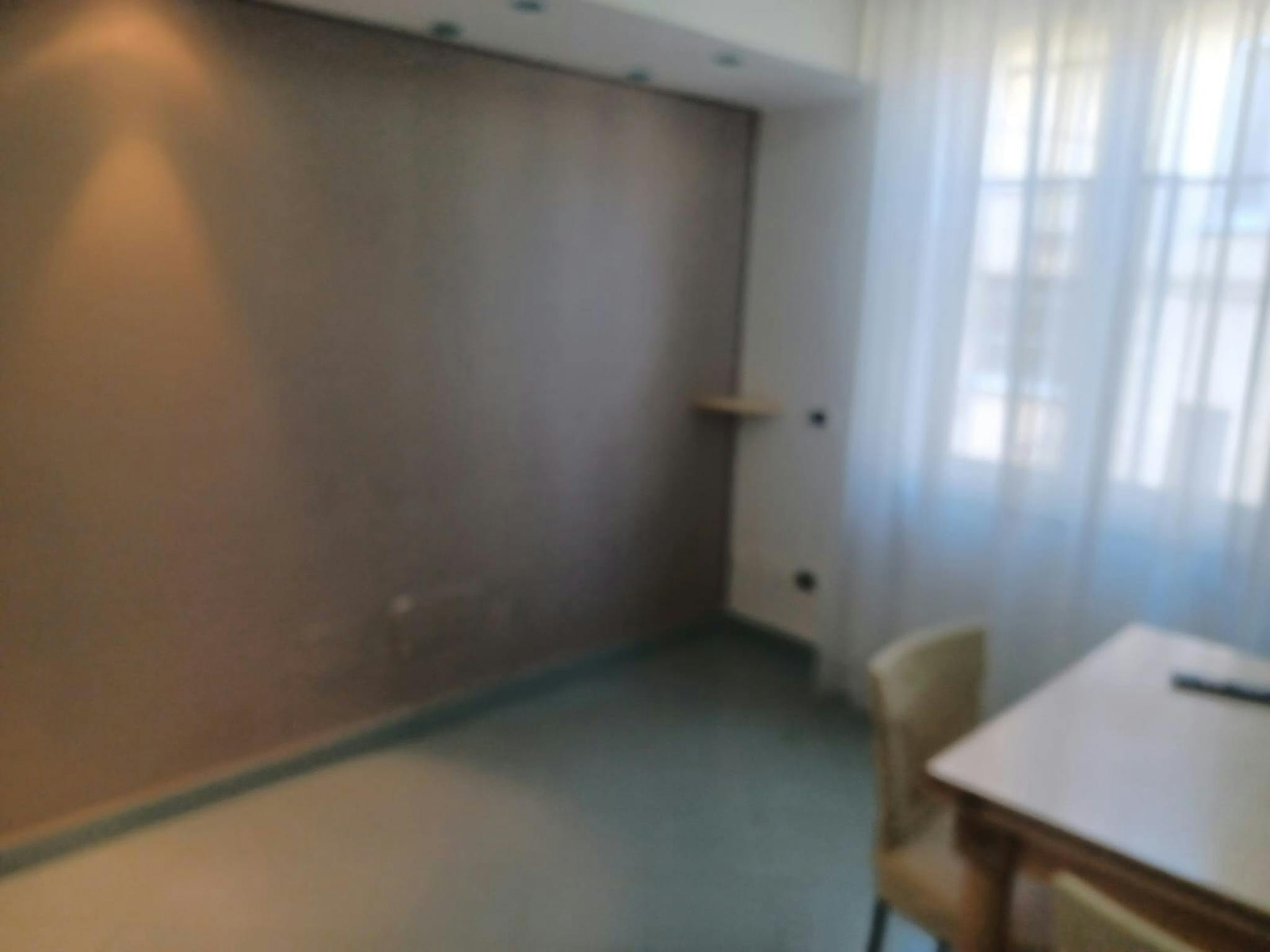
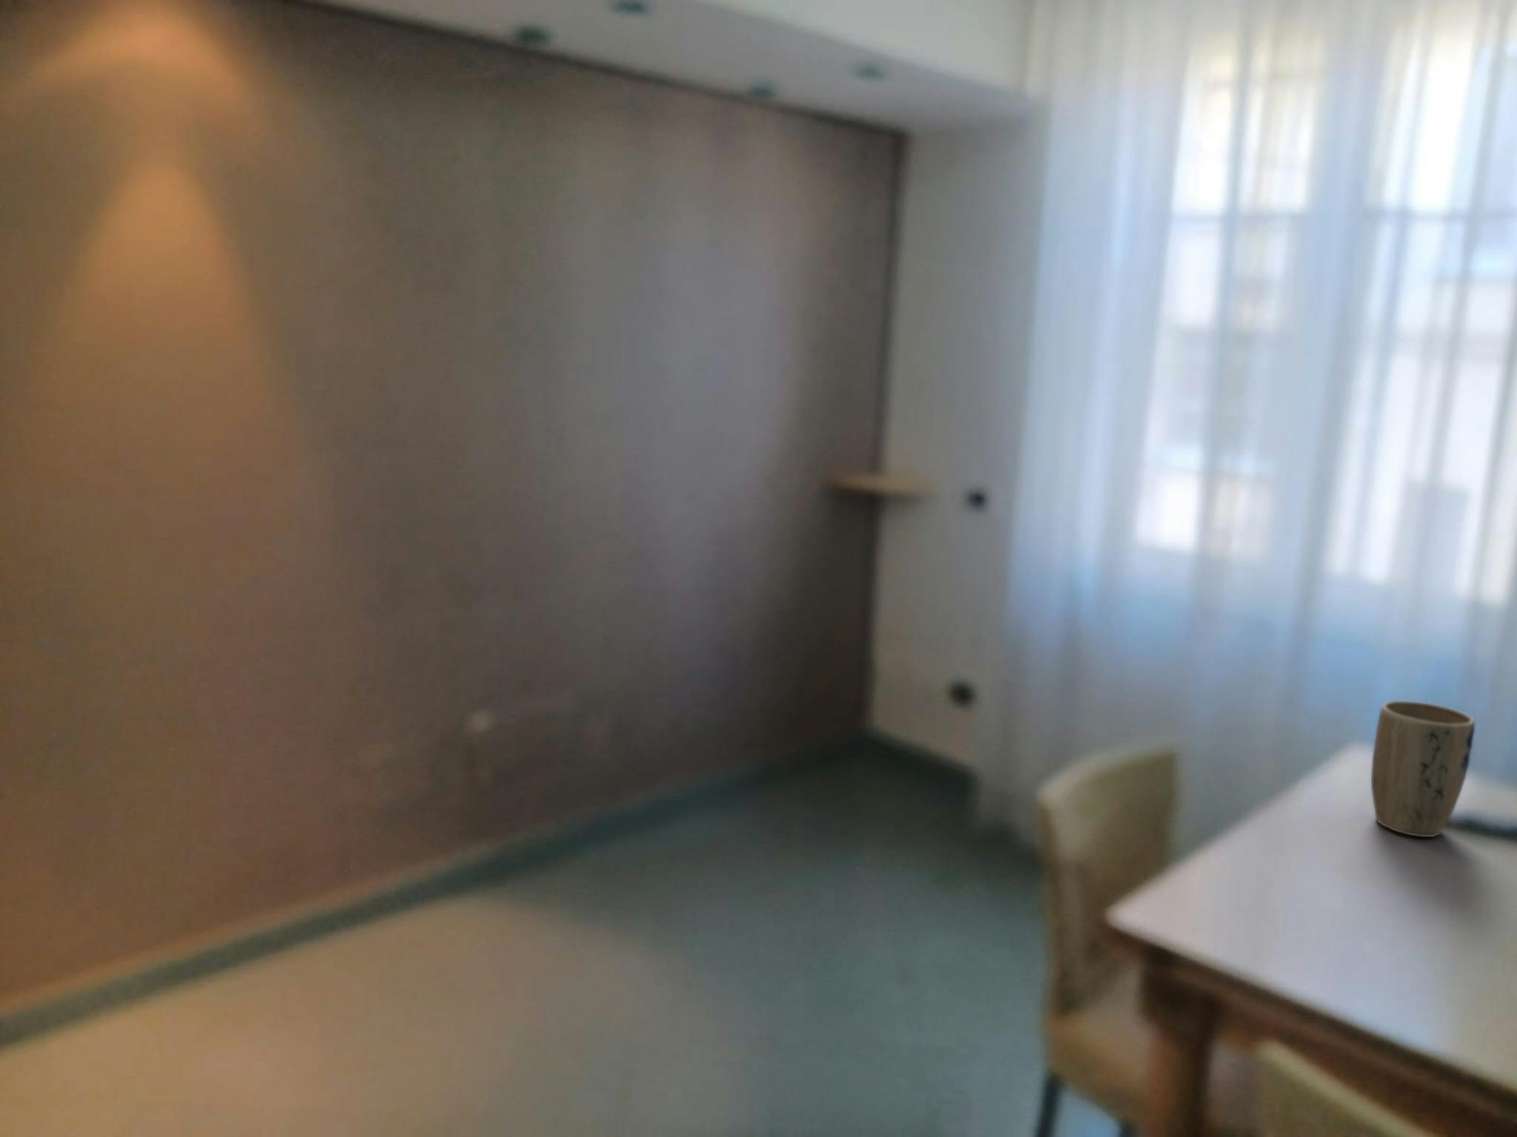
+ plant pot (1418, 769)
